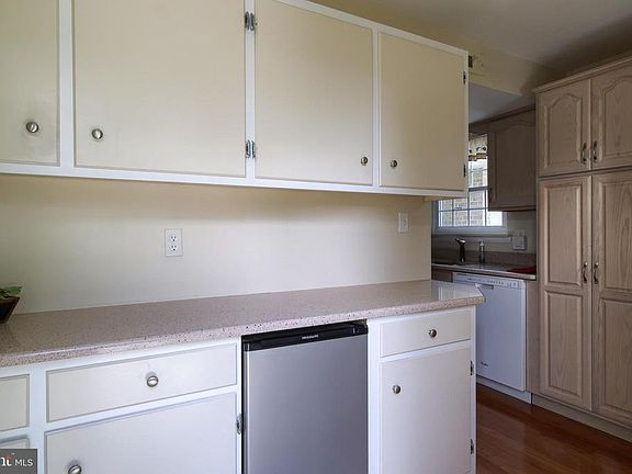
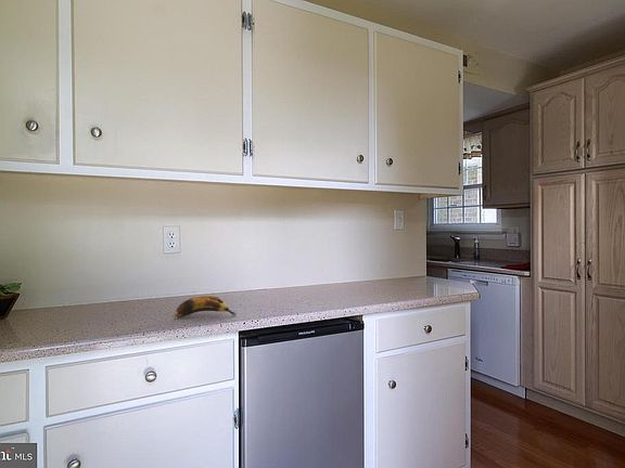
+ banana (205, 306)
